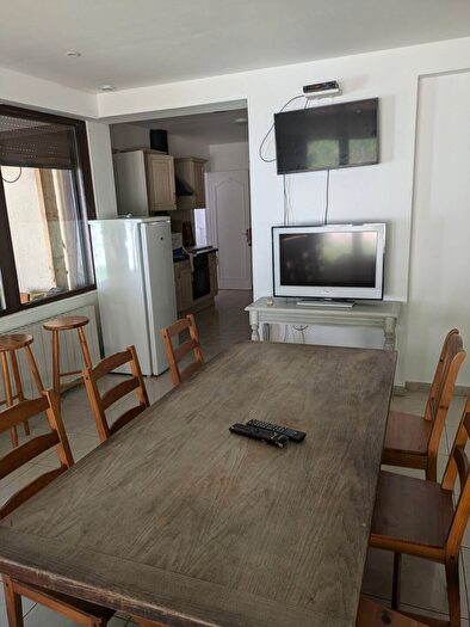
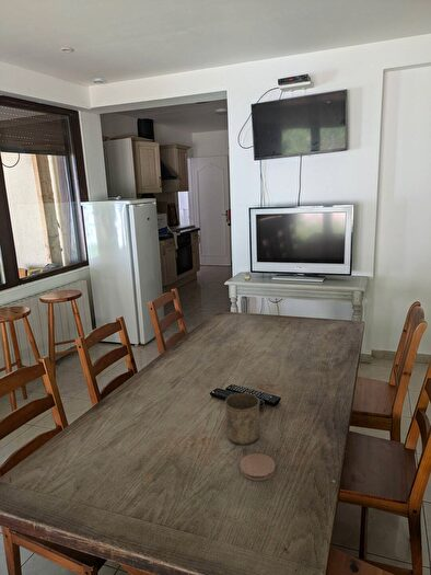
+ cup (243, 417)
+ coaster (257, 465)
